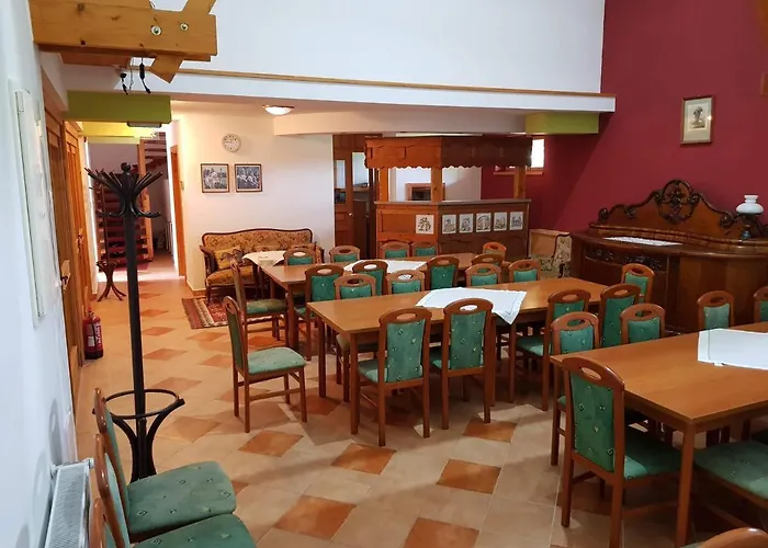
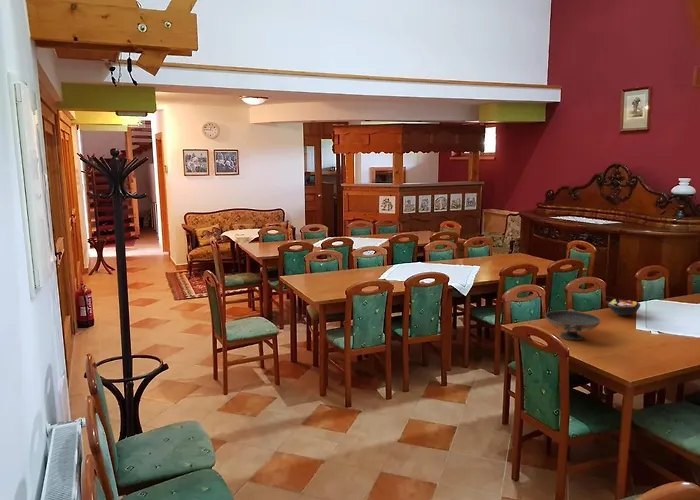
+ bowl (623, 307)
+ decorative bowl (571, 326)
